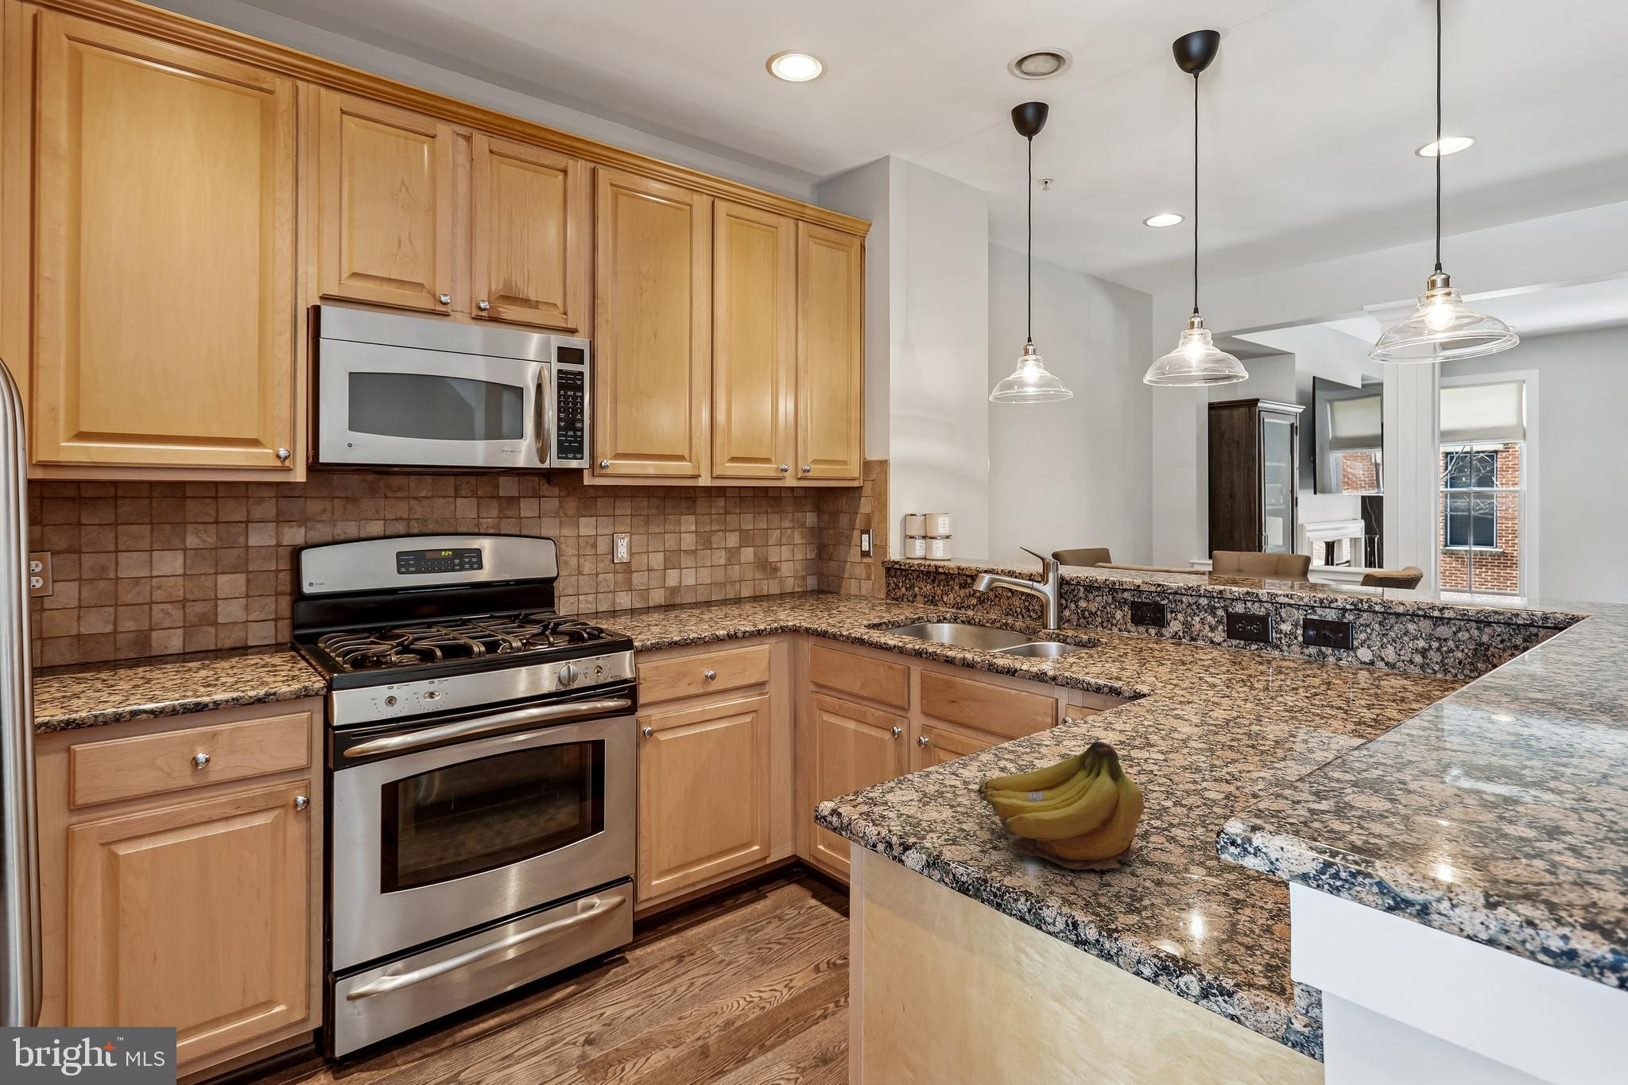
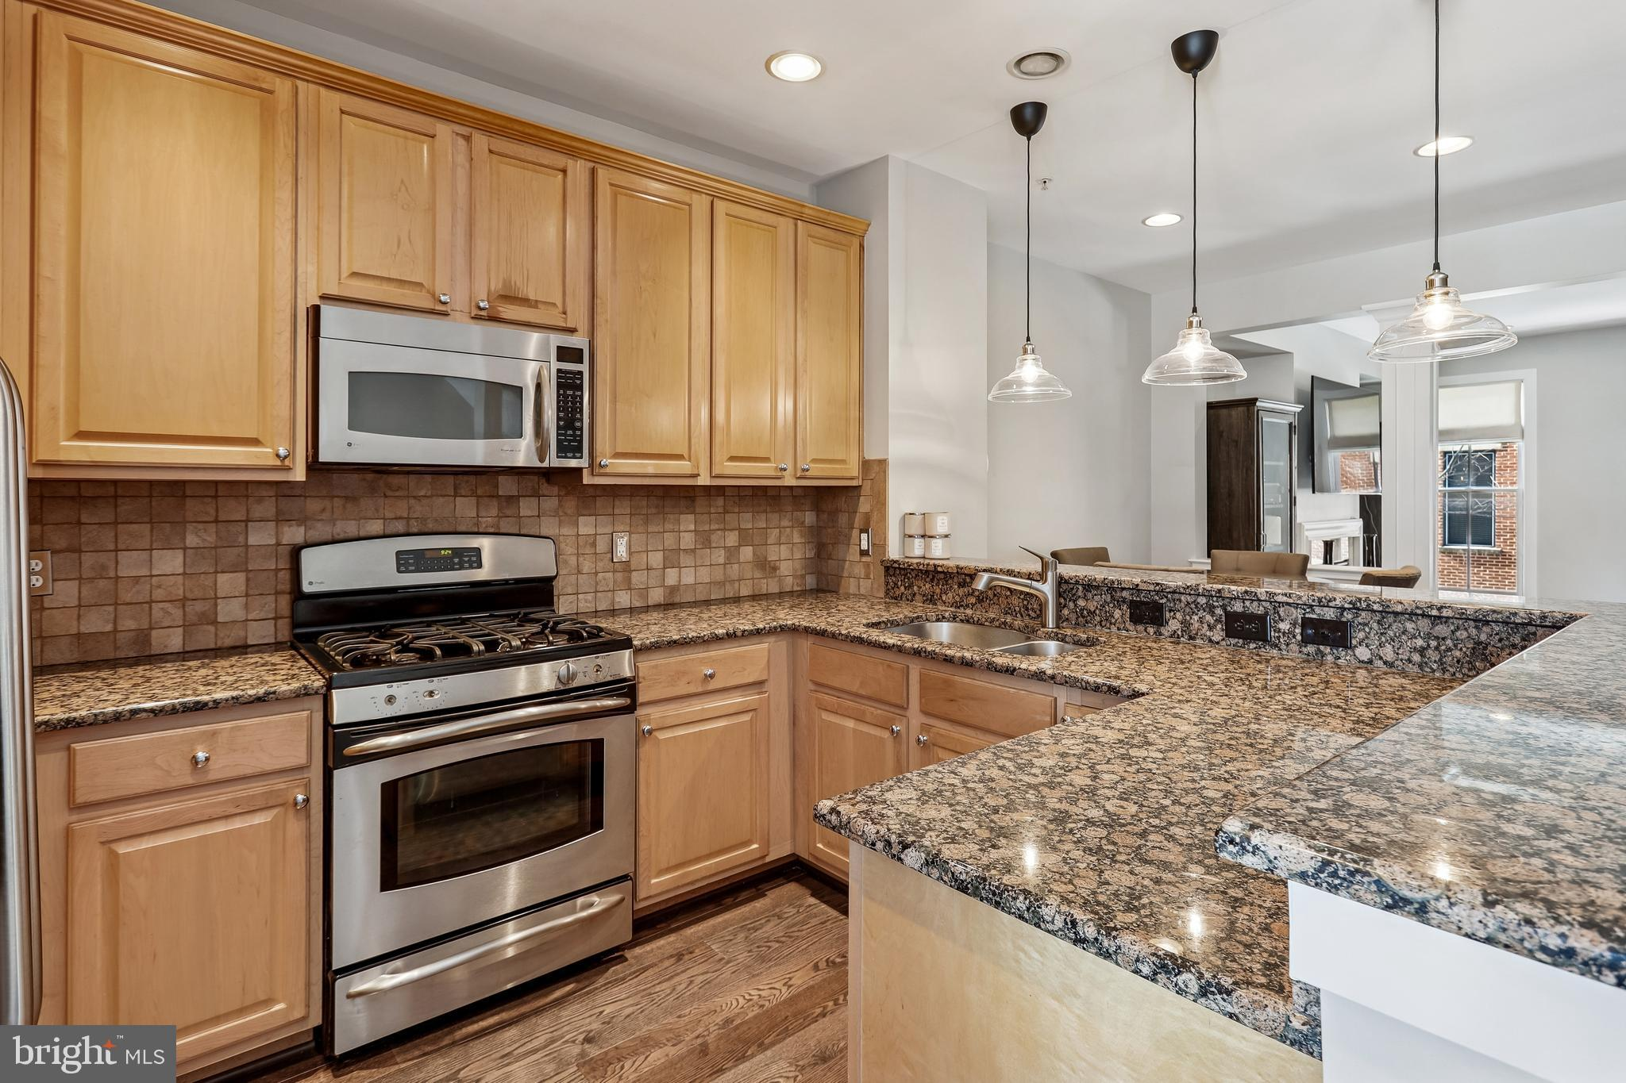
- fruit (1053, 792)
